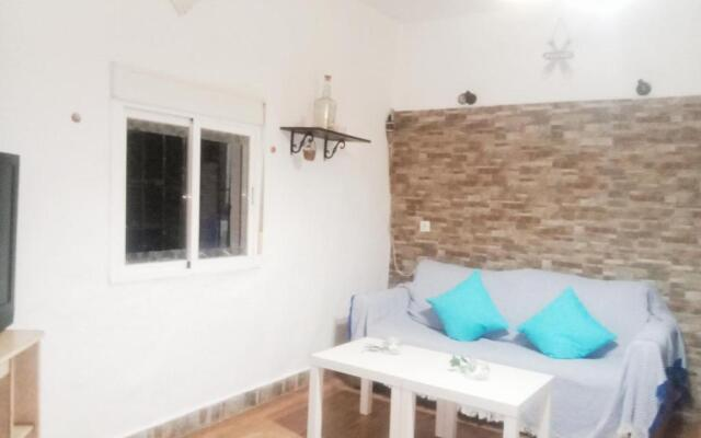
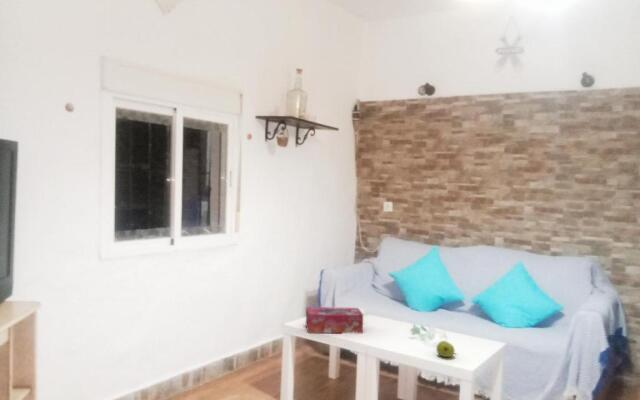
+ fruit (446, 348)
+ tissue box (333, 320)
